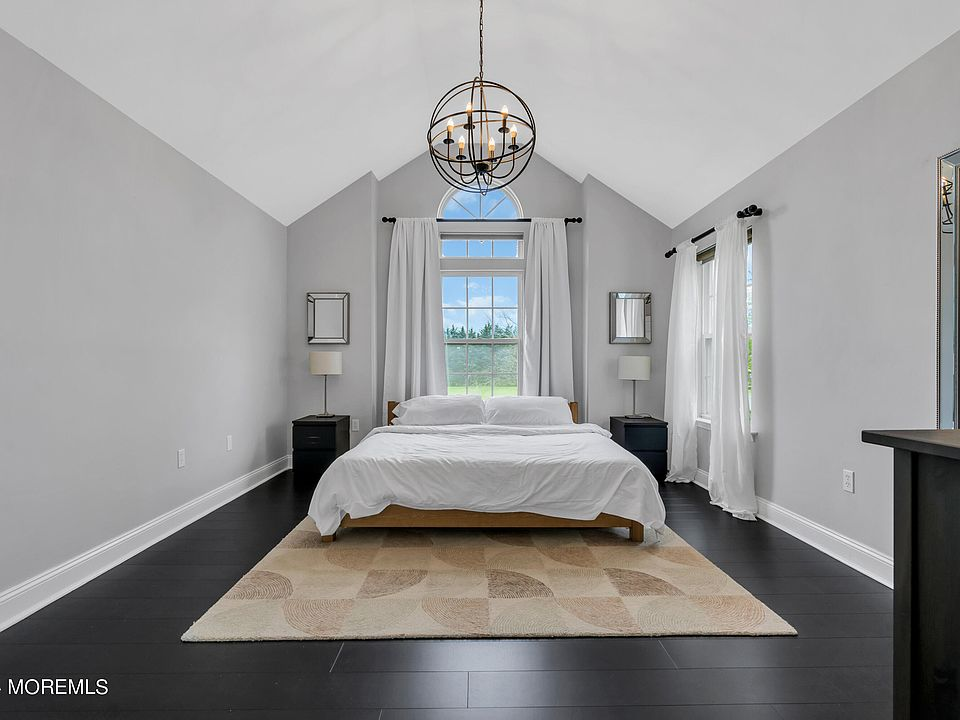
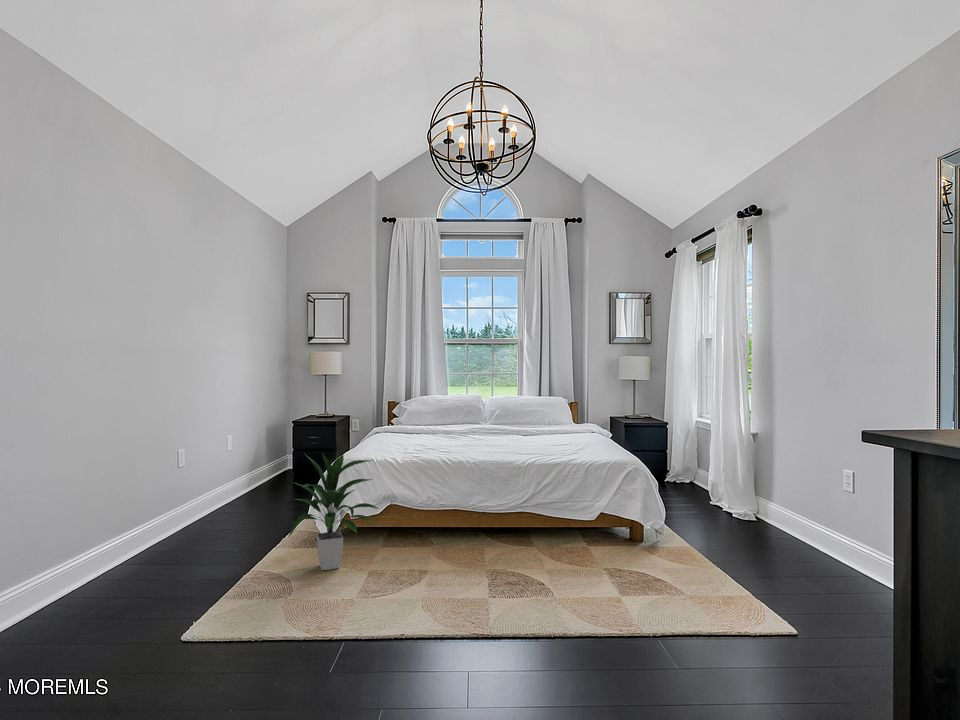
+ indoor plant (333, 507)
